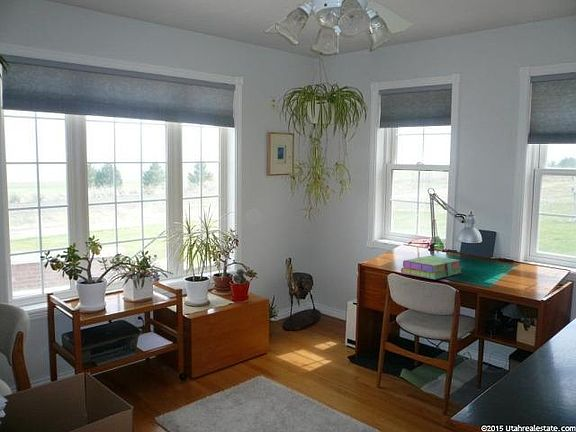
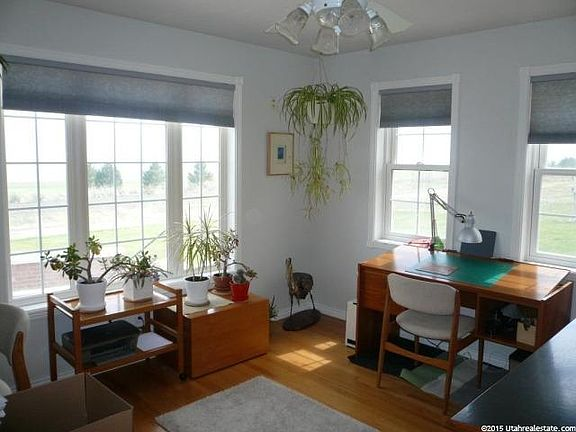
- stack of books (431, 266)
